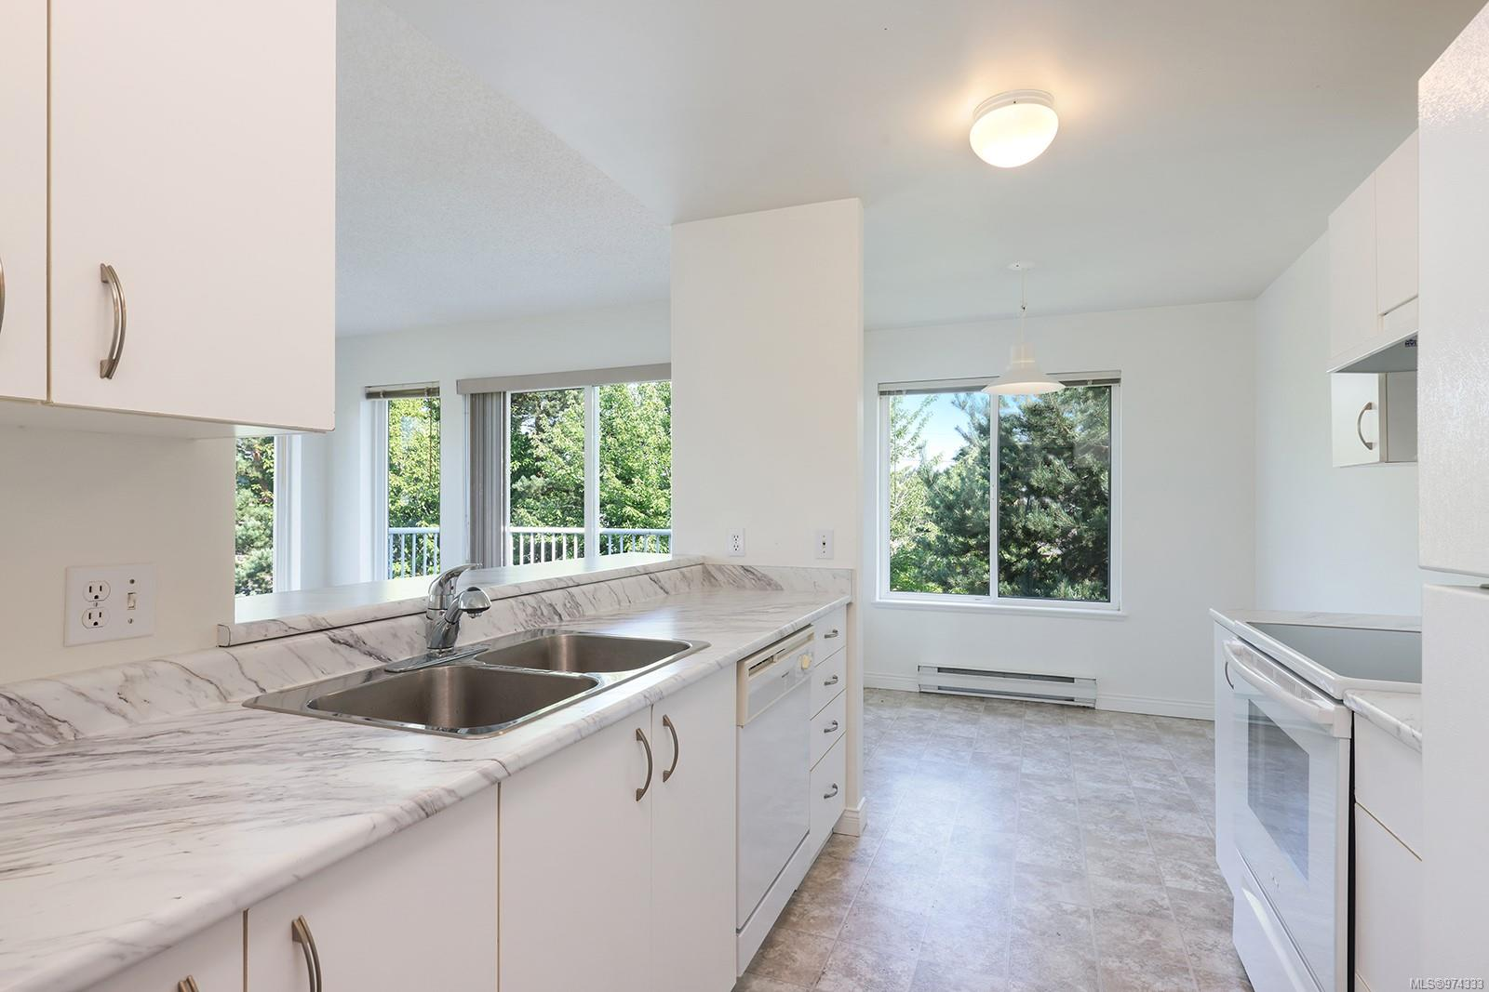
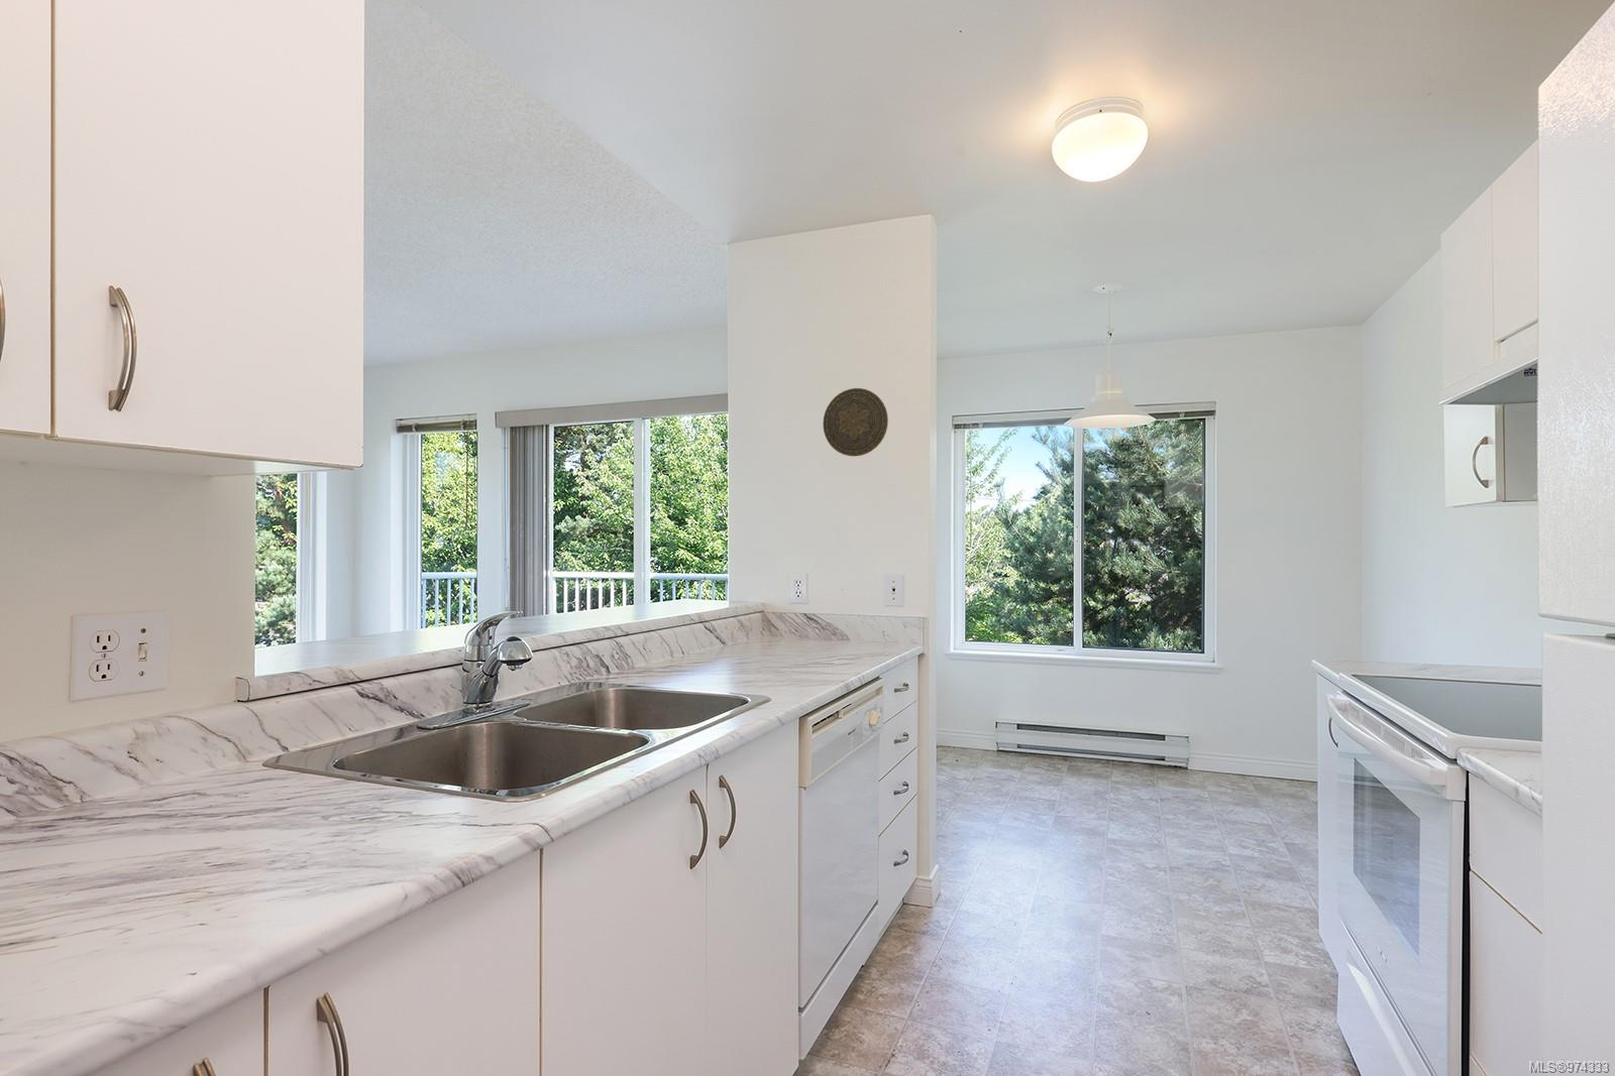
+ decorative plate (854, 422)
